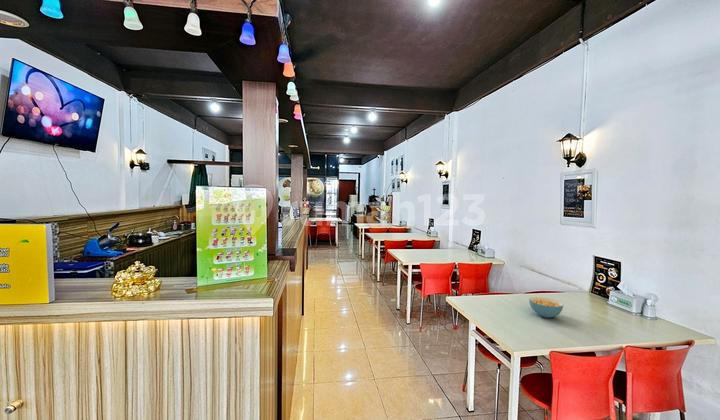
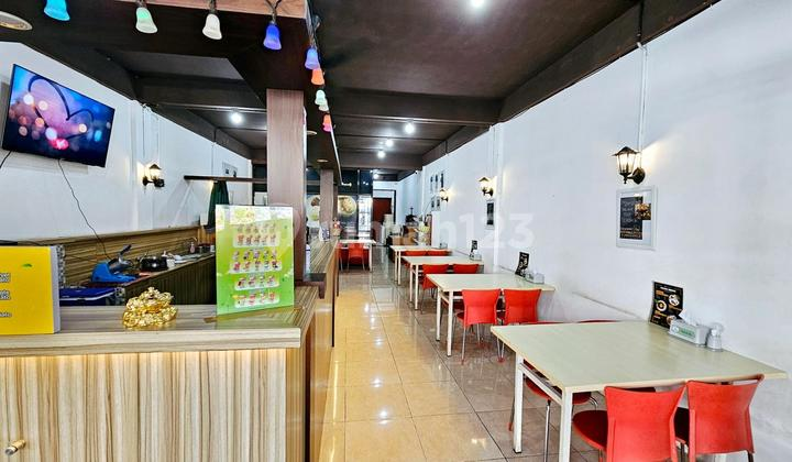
- cereal bowl (545, 308)
